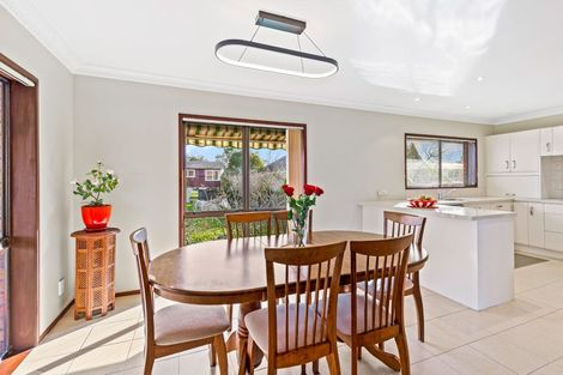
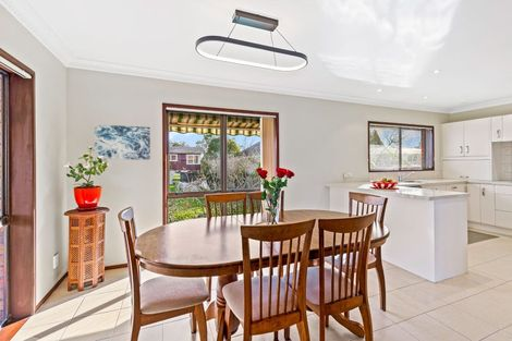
+ wall art (123, 143)
